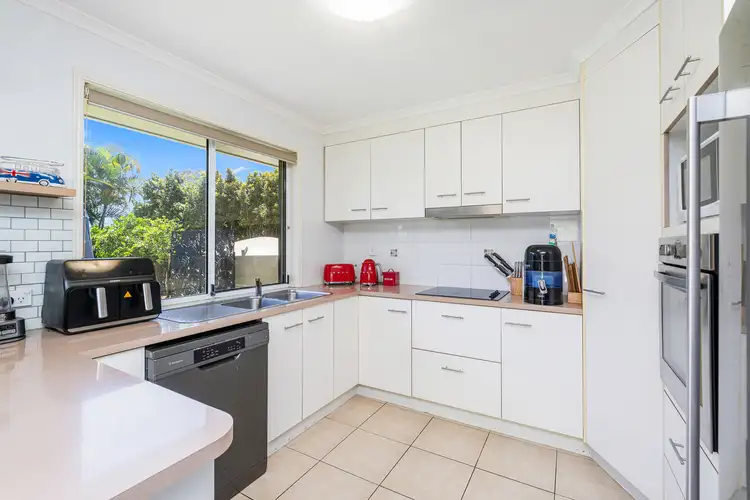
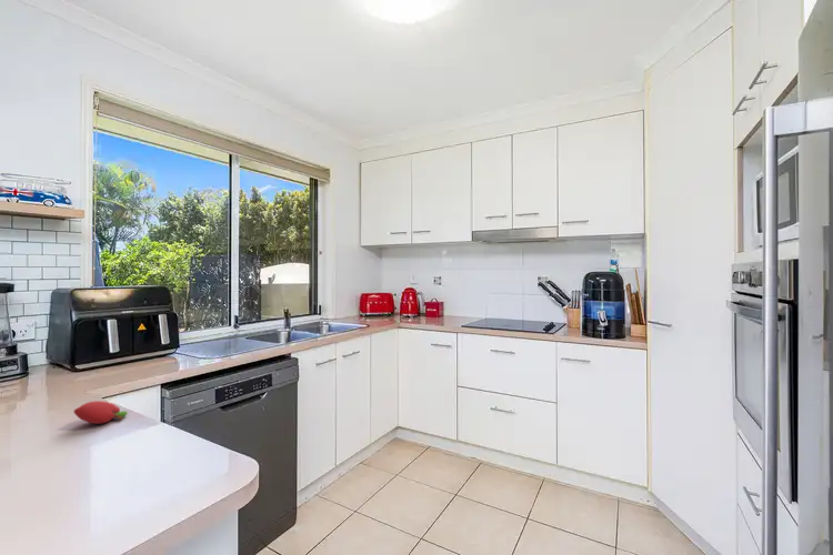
+ fruit (101, 411)
